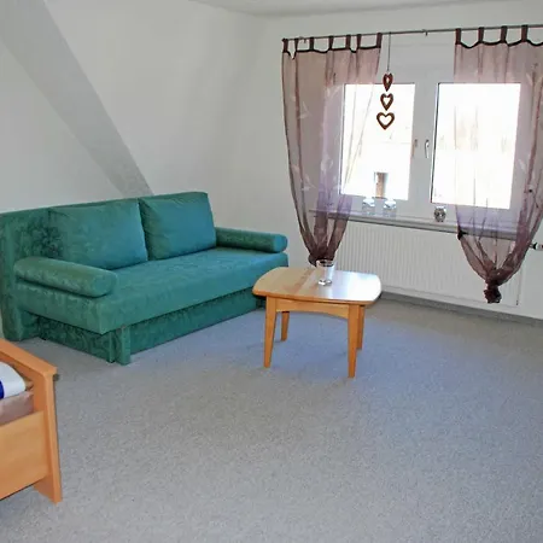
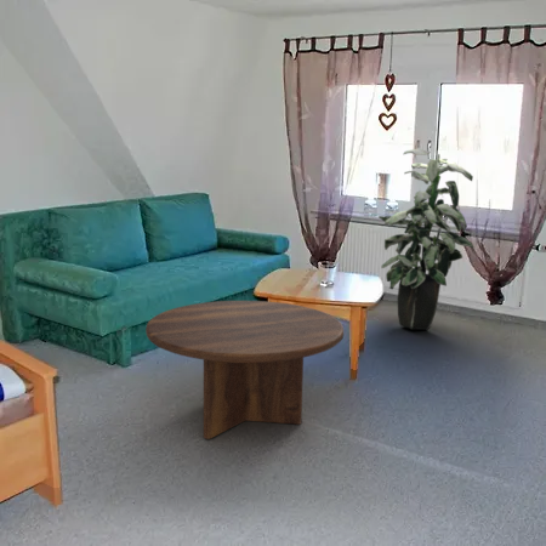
+ coffee table (245, 371)
+ indoor plant (421, 240)
